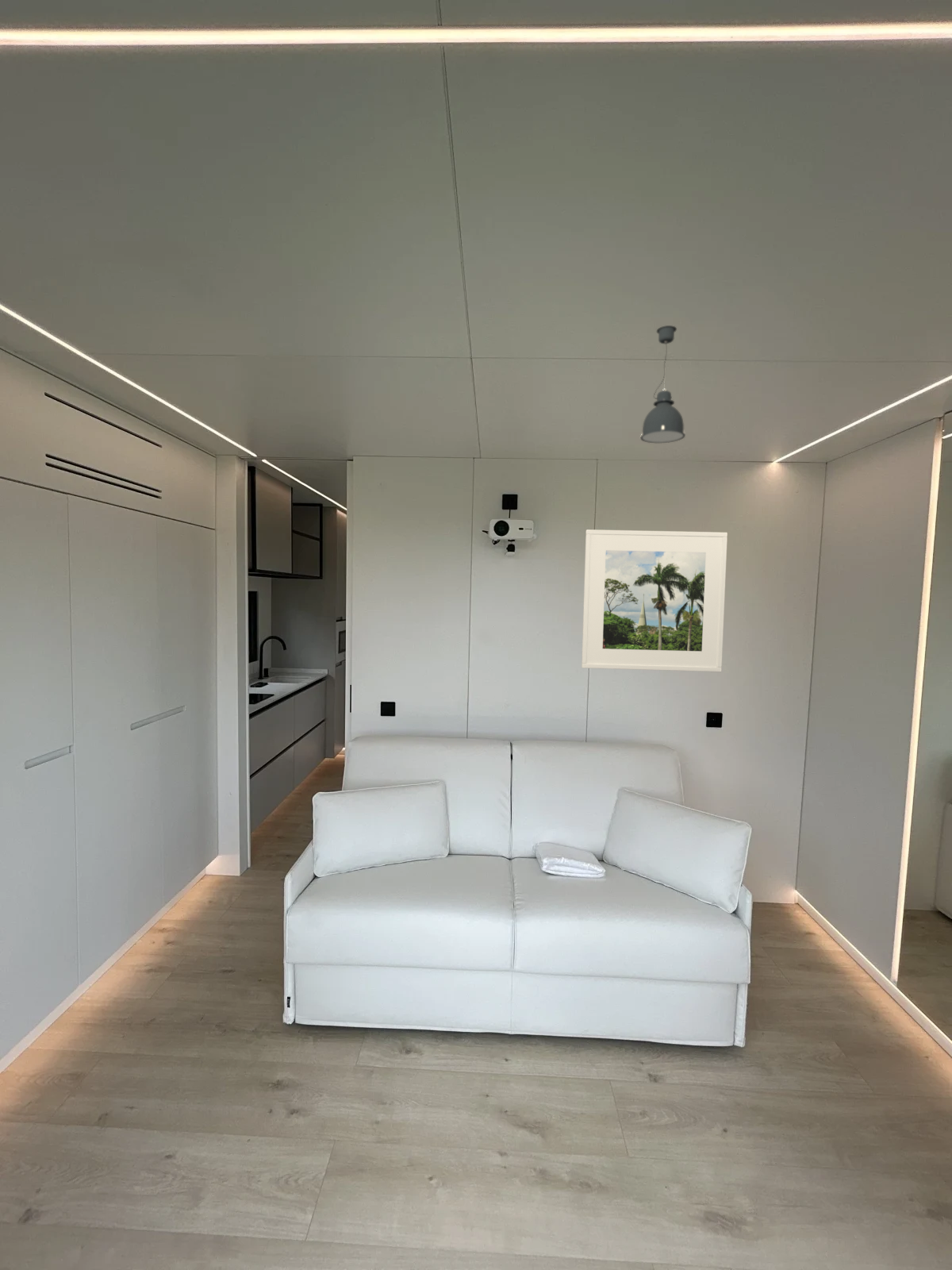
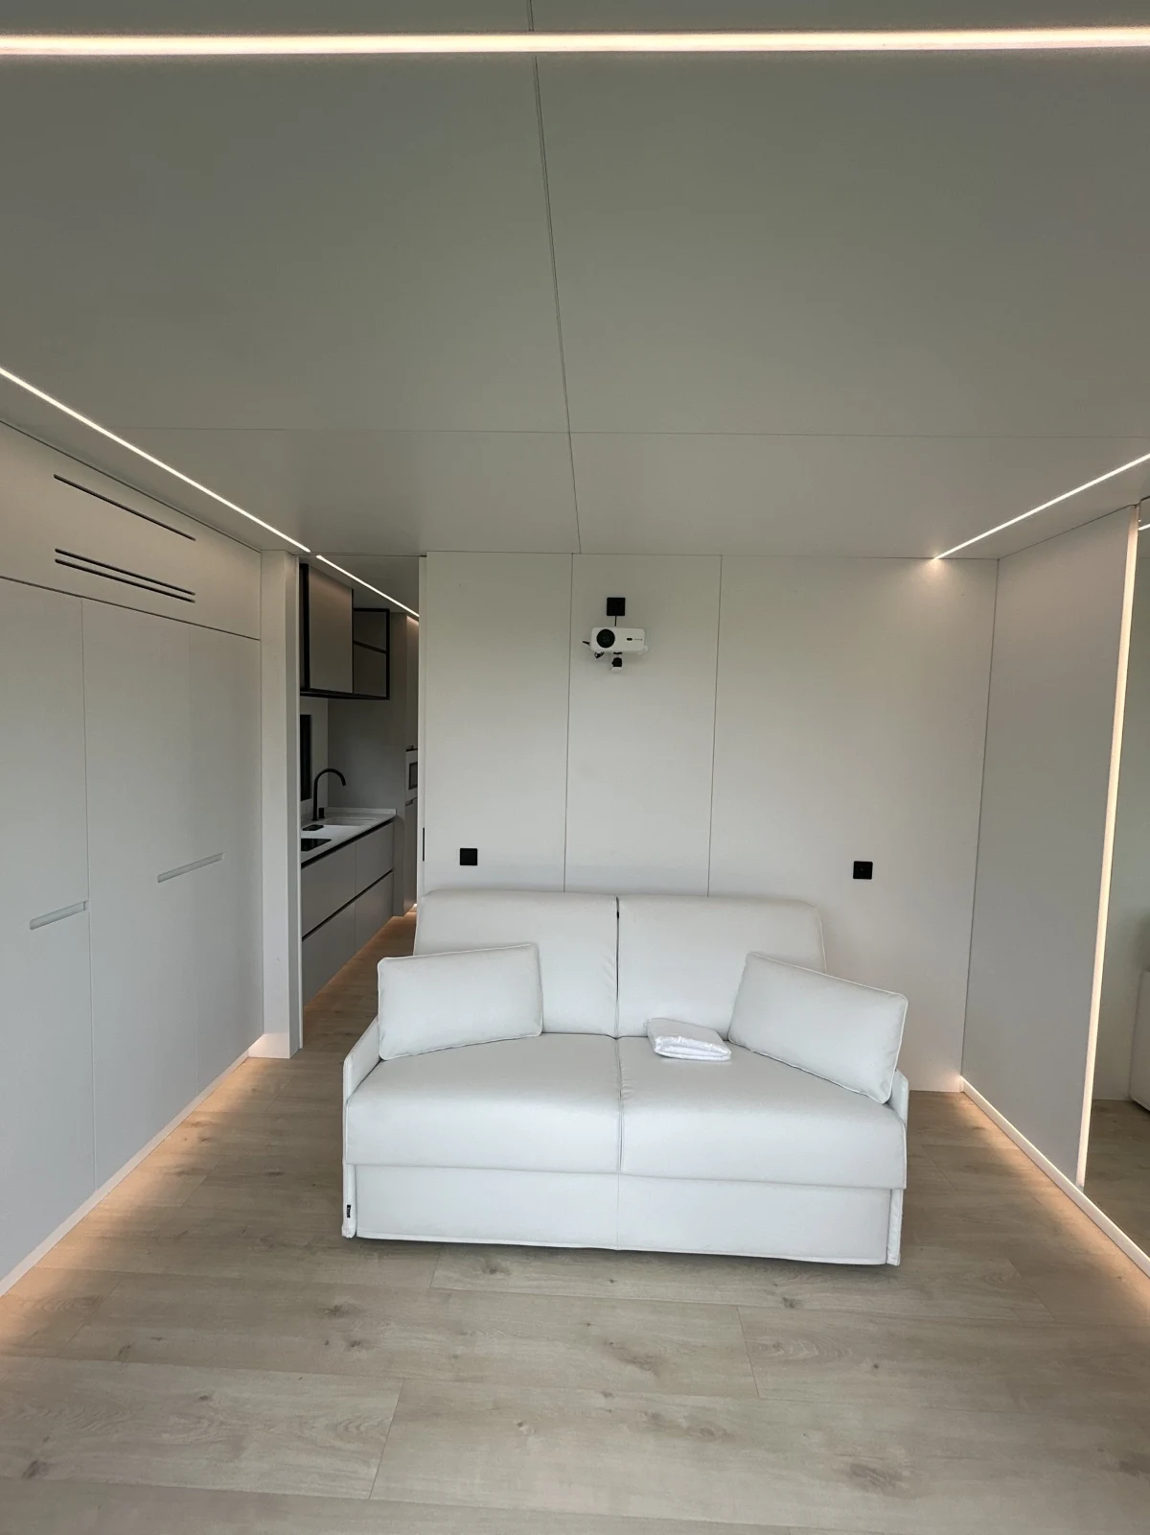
- pendant light (664, 386)
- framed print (653, 601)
